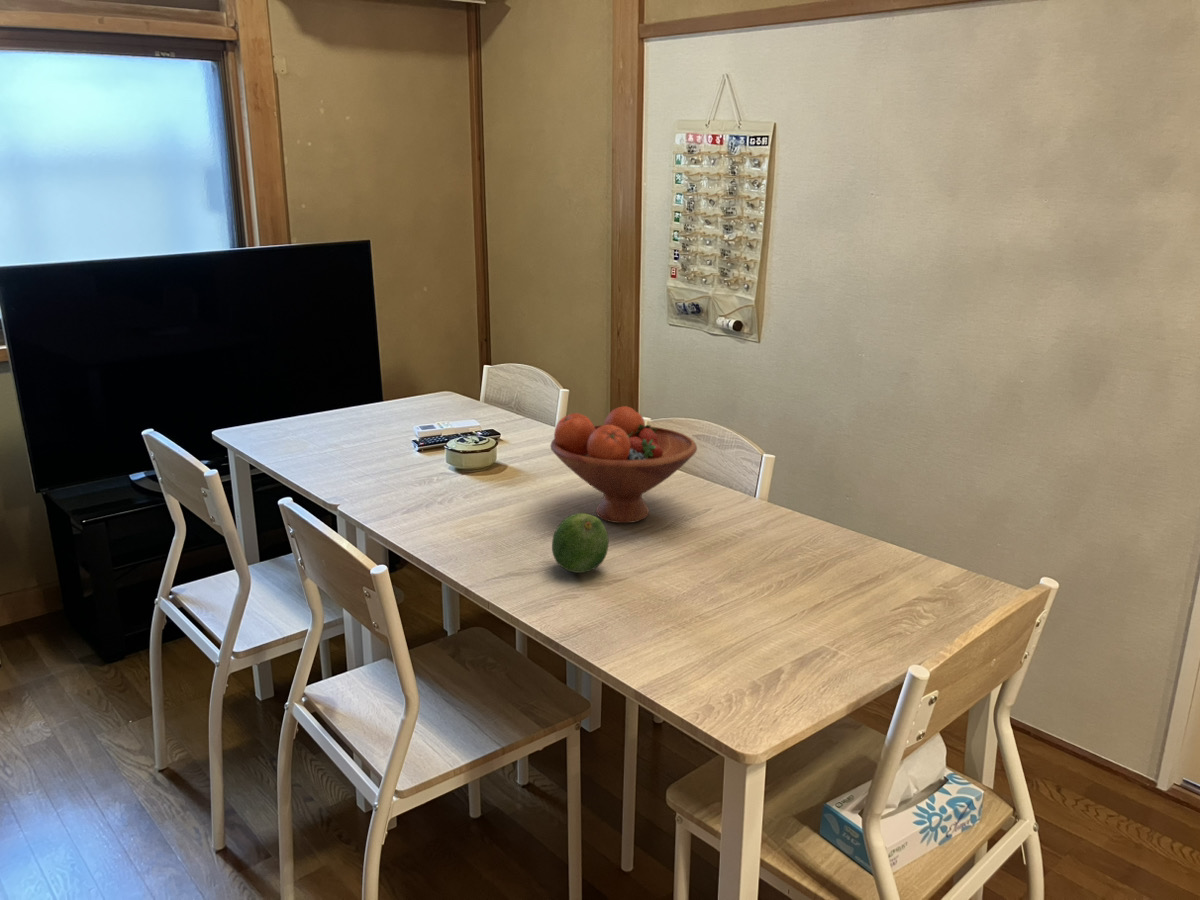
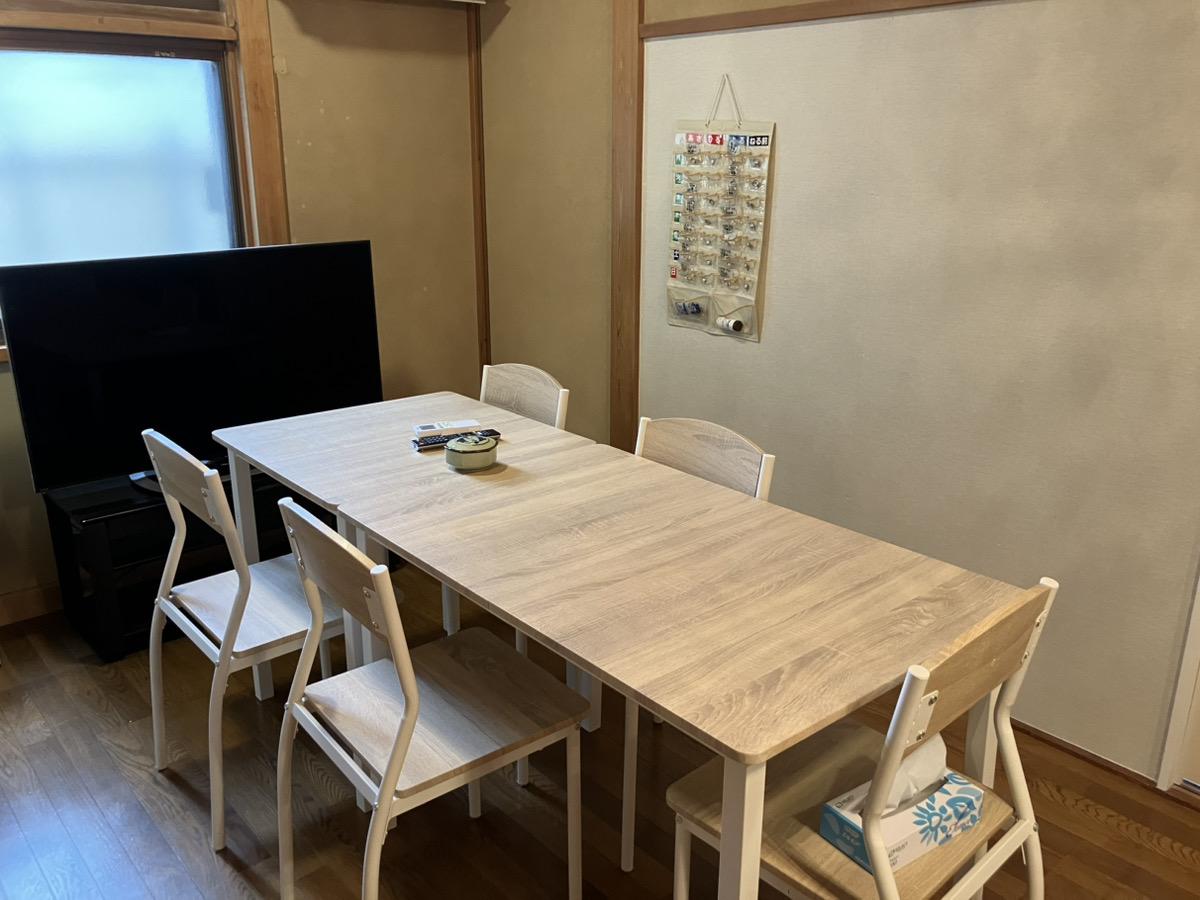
- fruit bowl (623, 465)
- fruit (580, 541)
